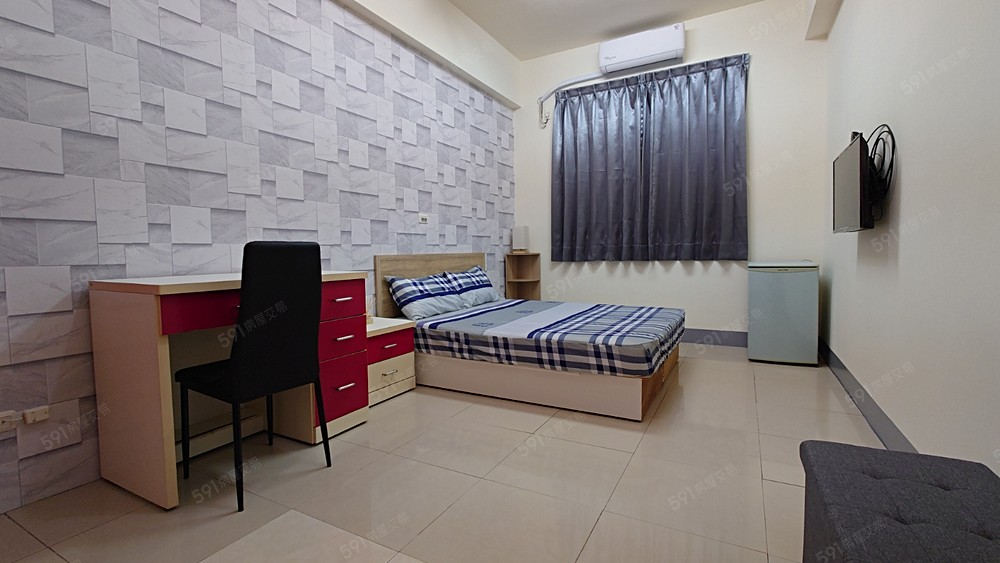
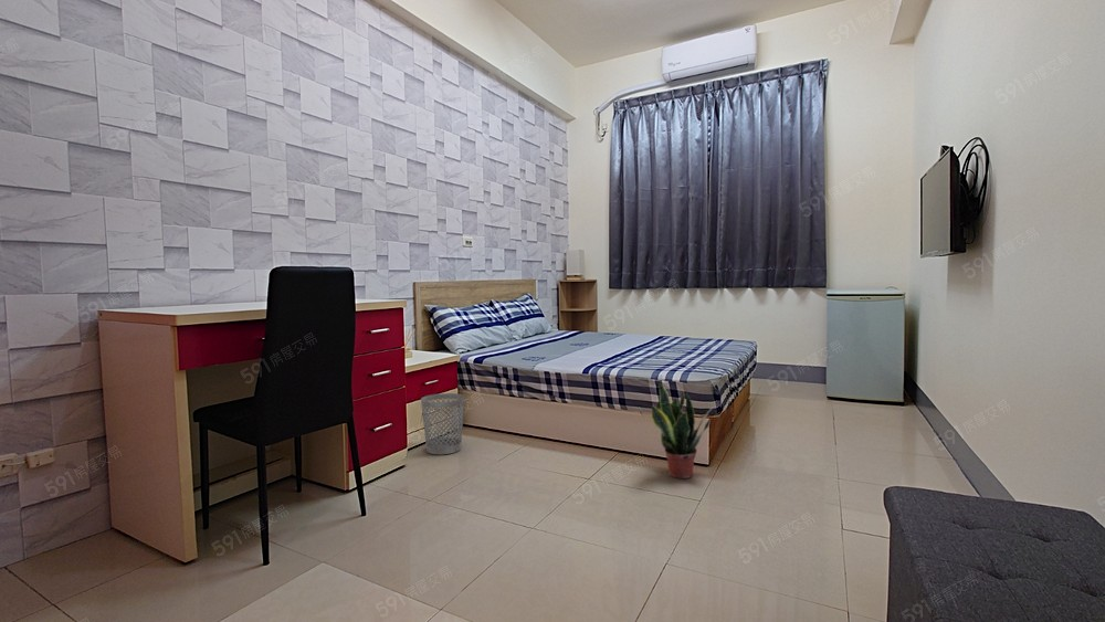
+ potted plant (680, 430)
+ wastebasket (443, 423)
